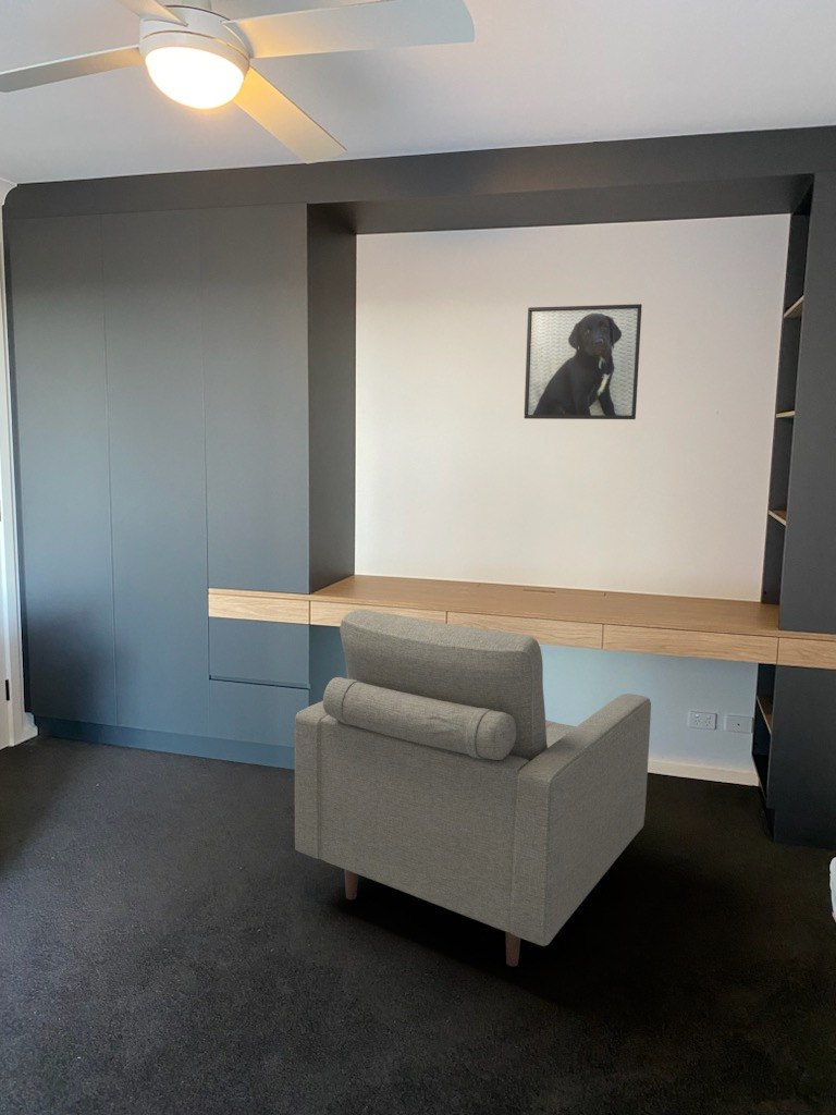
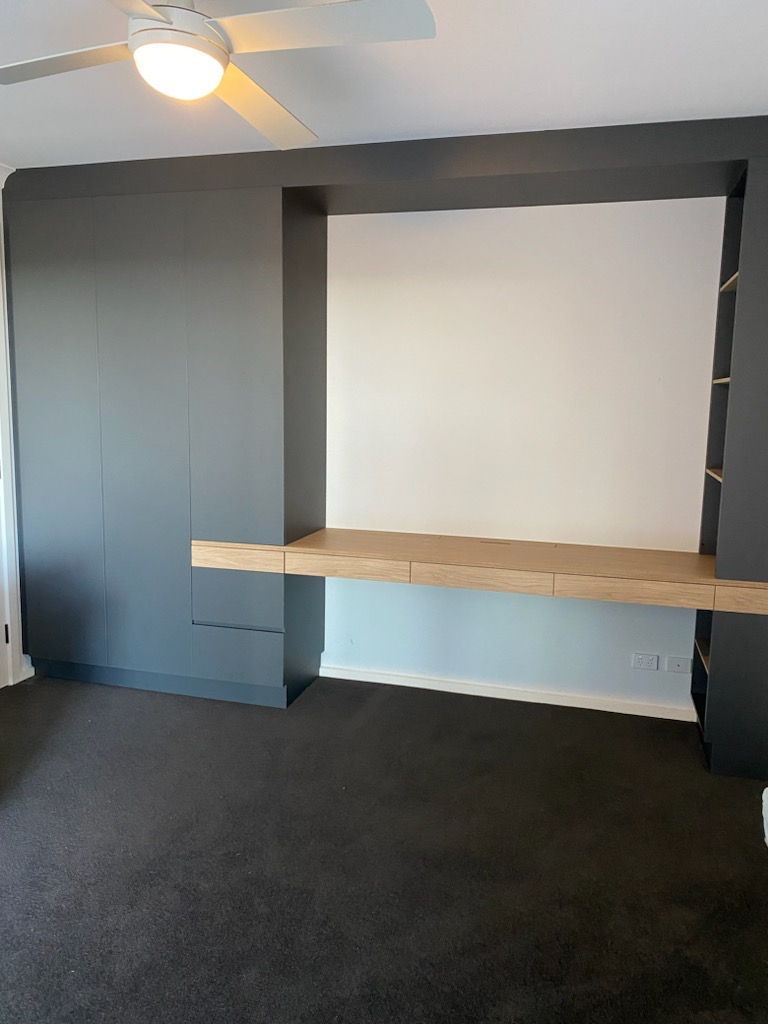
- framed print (581, 363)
- chair (478, 749)
